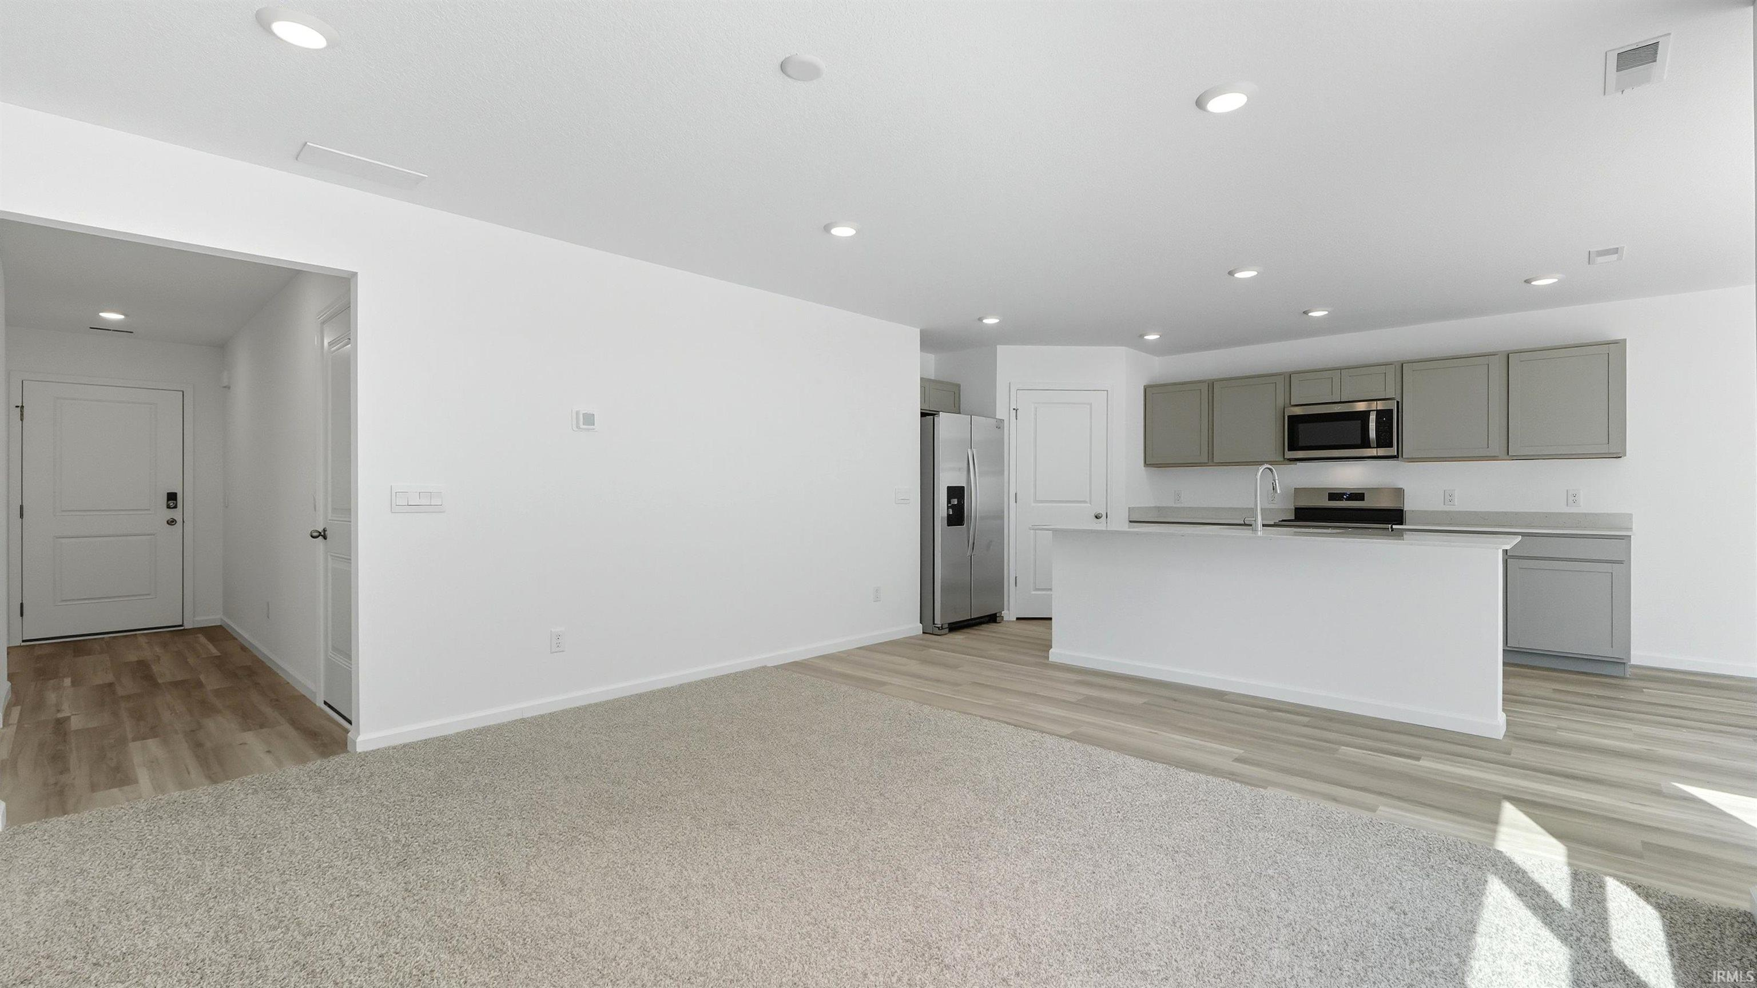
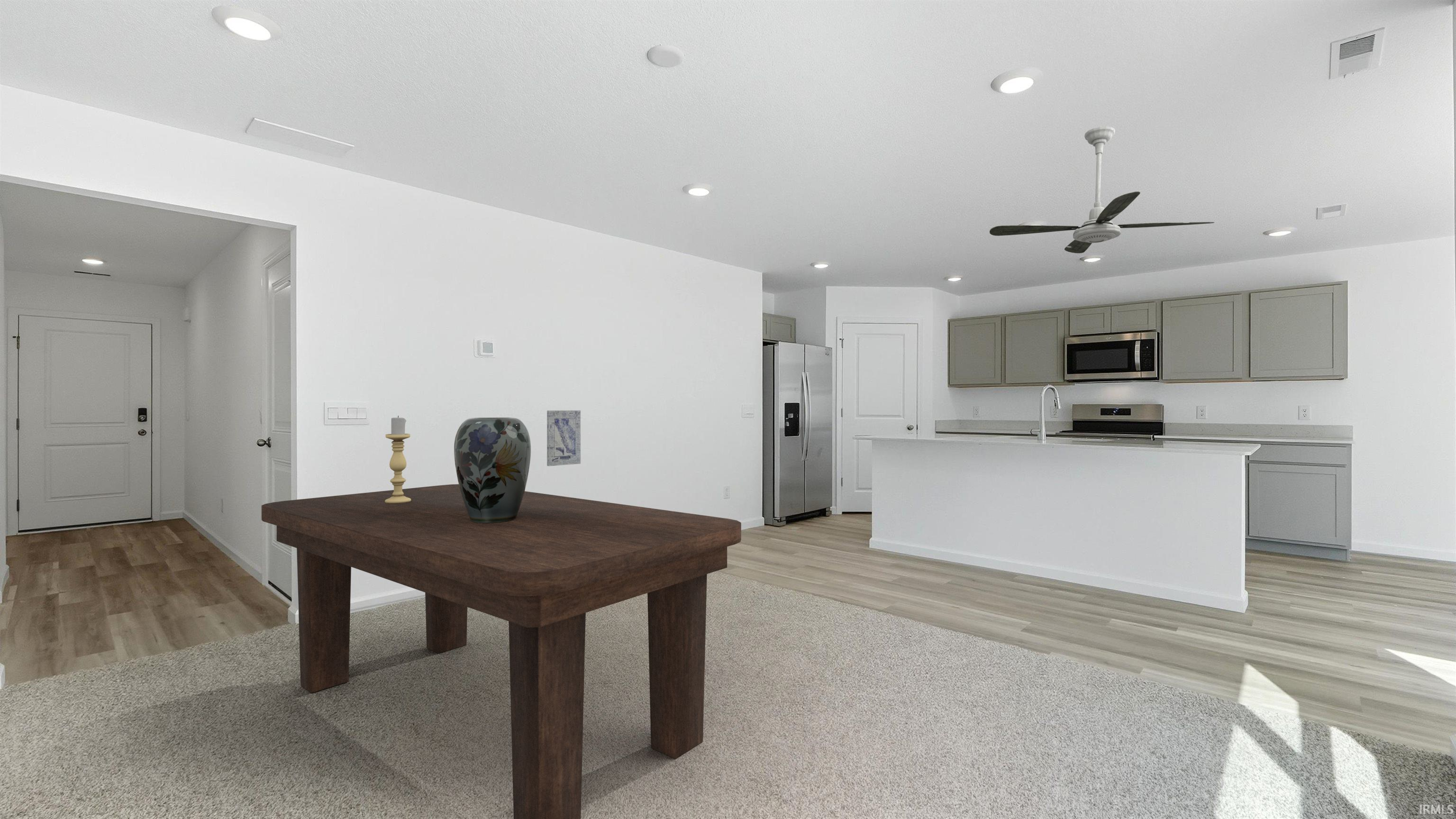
+ wall art (564, 437)
+ dining table (483, 612)
+ ceiling fan (1097, 184)
+ candle holder (398, 458)
+ vase (493, 468)
